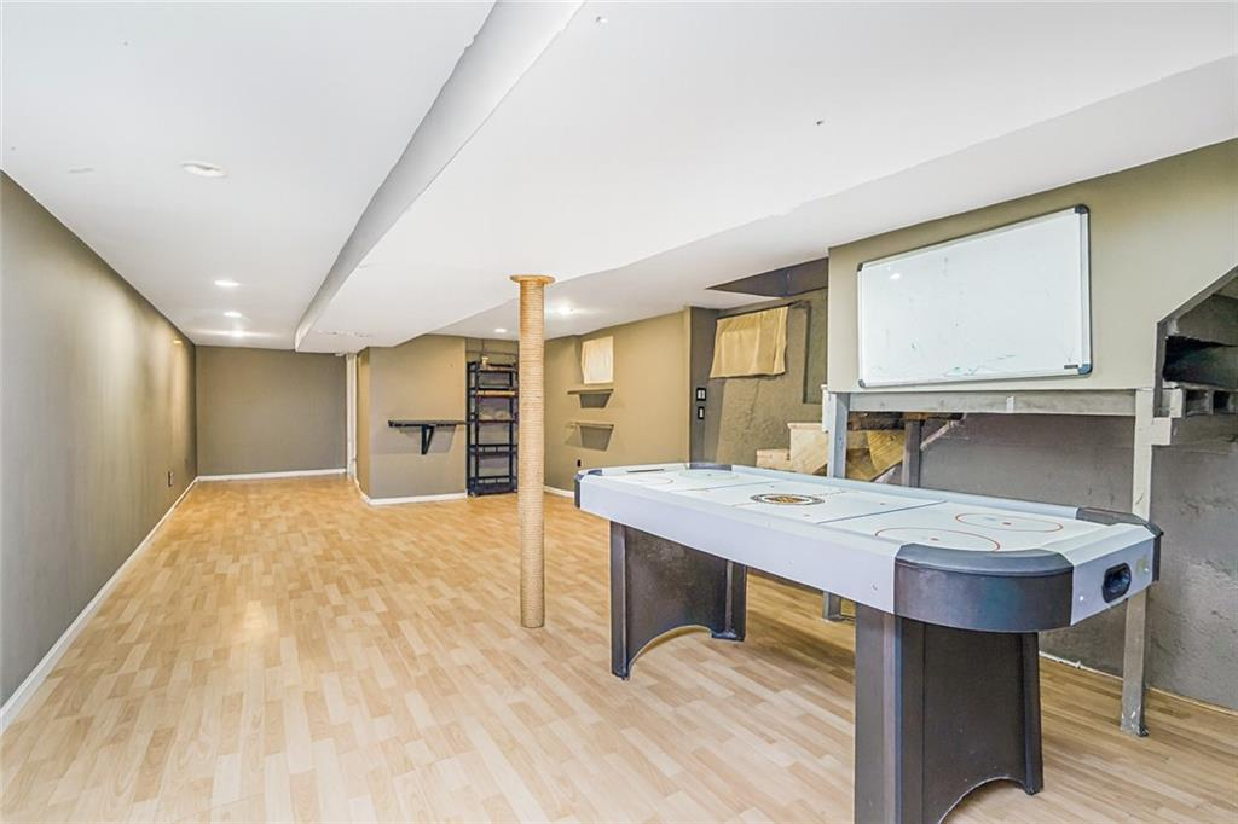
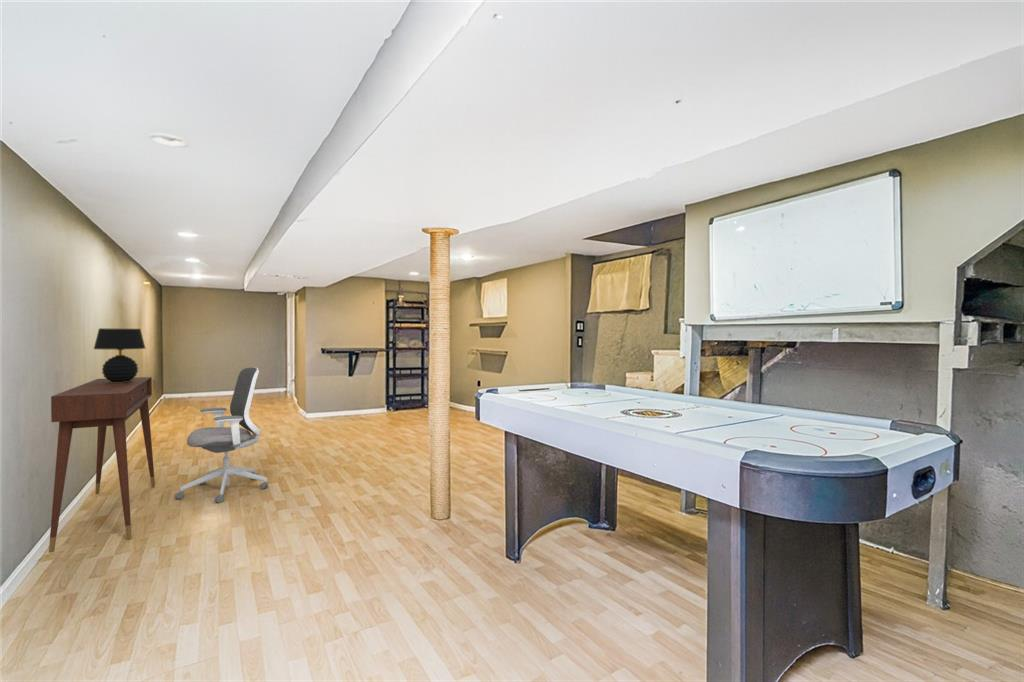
+ desk (115, 448)
+ table lamp (120, 355)
+ office chair (226, 429)
